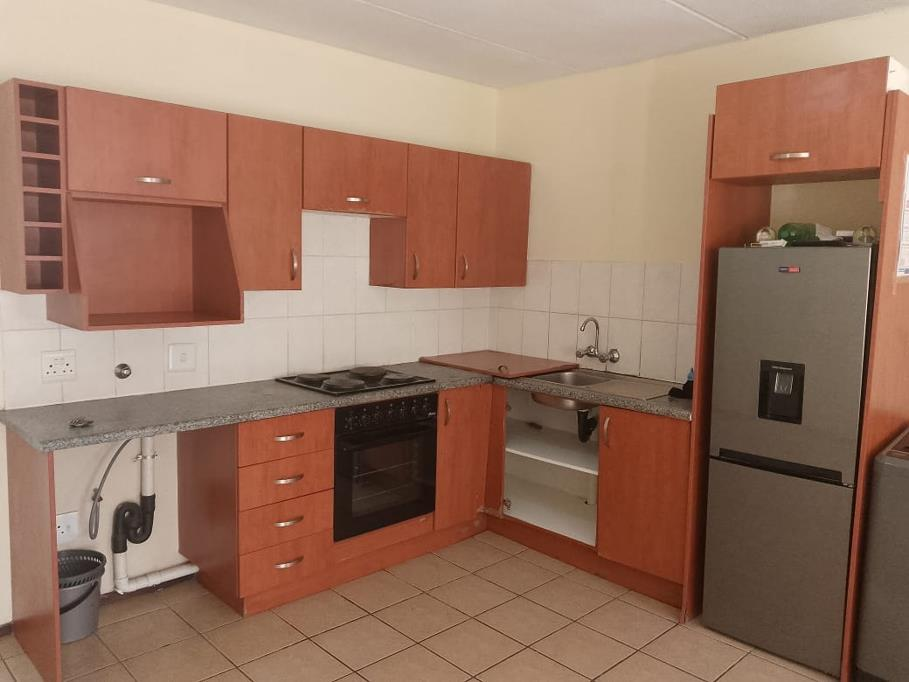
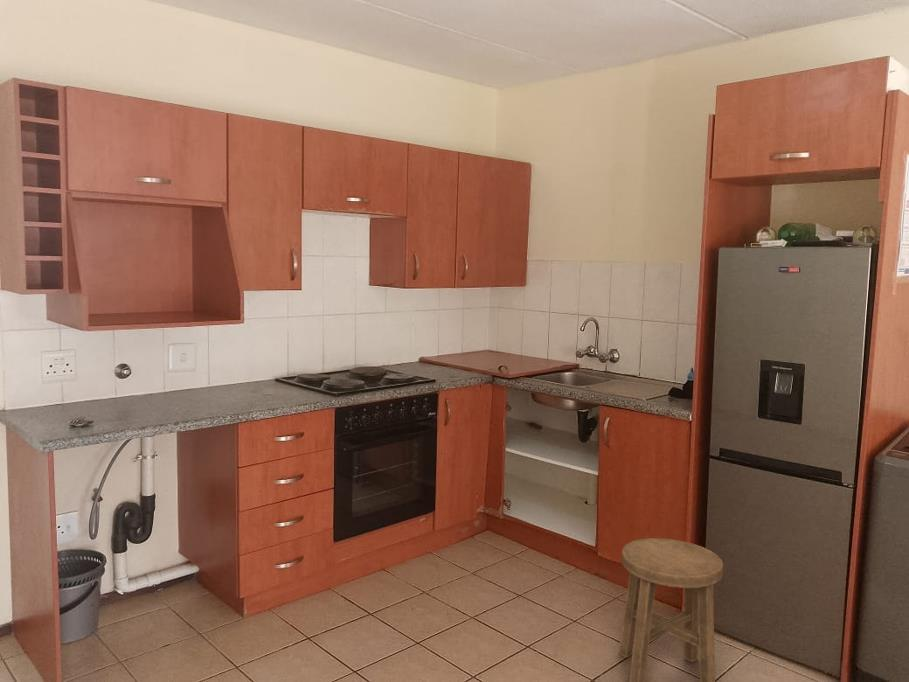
+ stool (670, 618)
